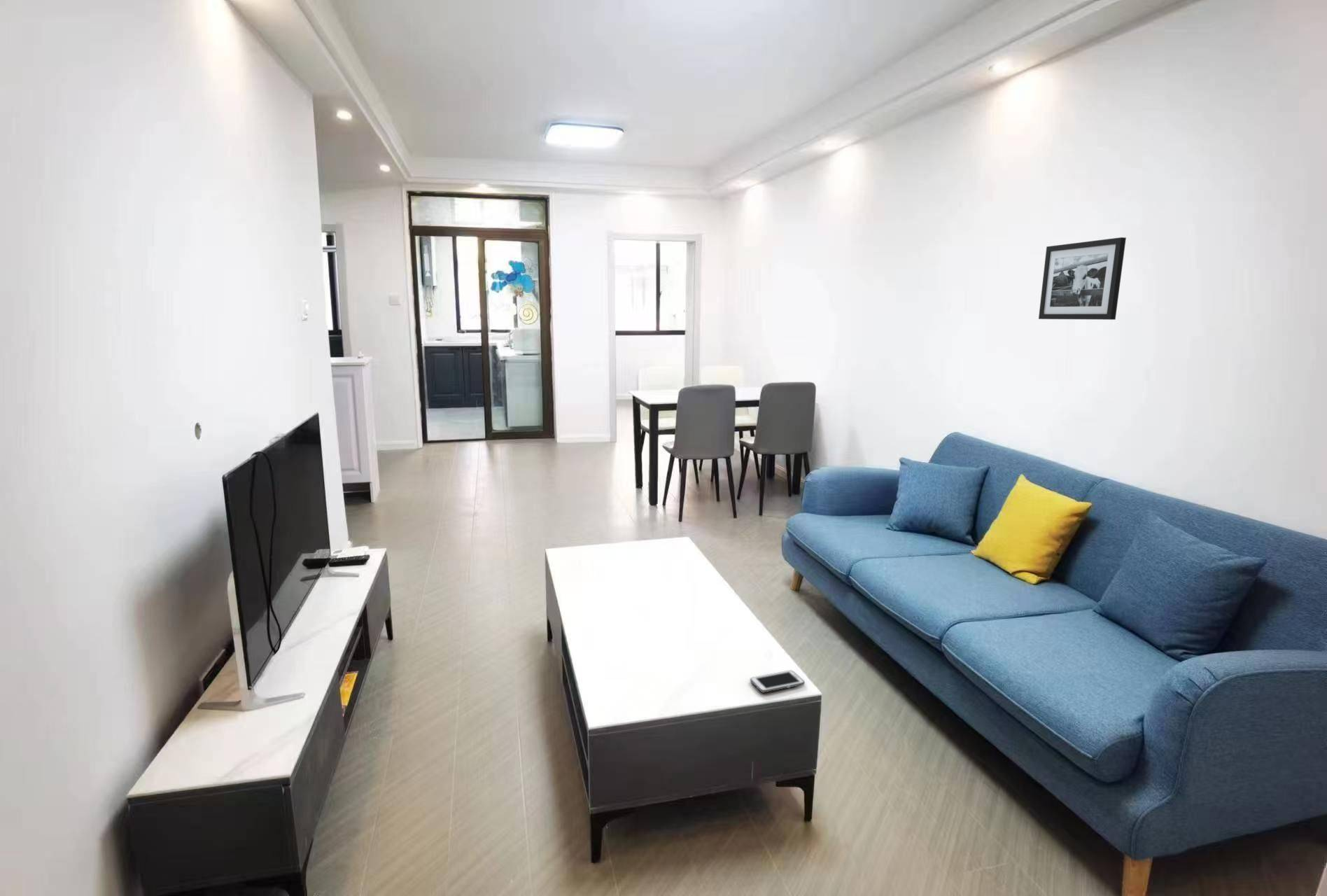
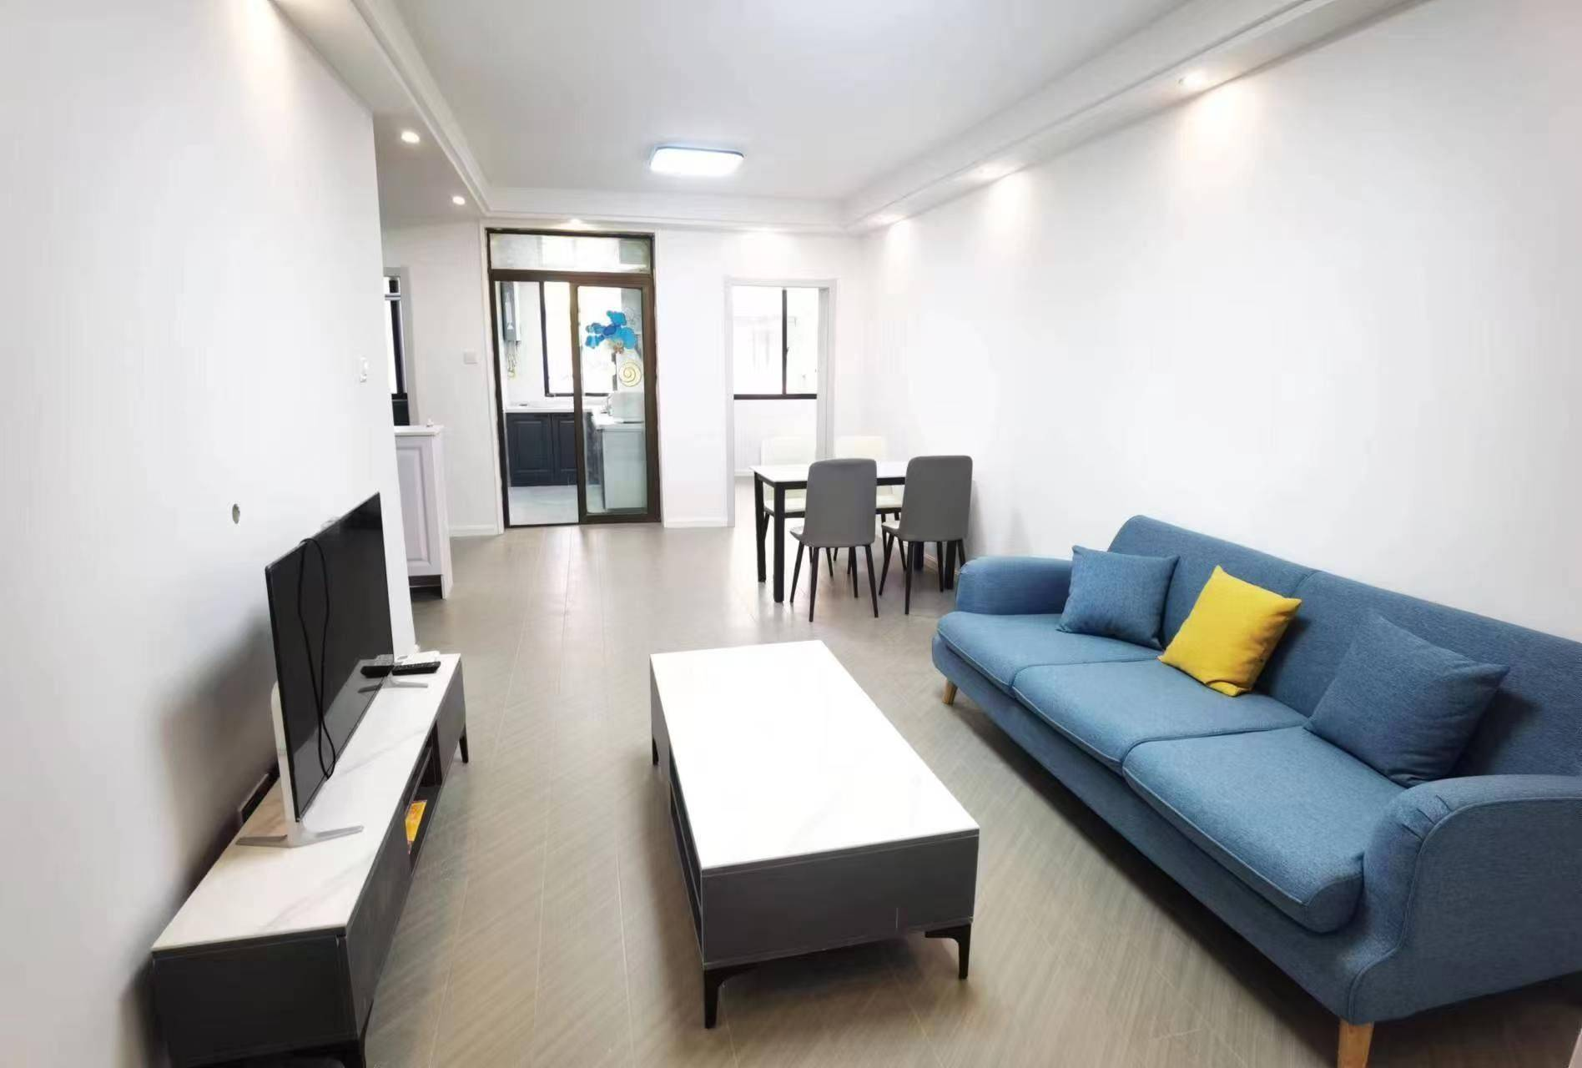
- picture frame (1079, 281)
- cell phone (777, 681)
